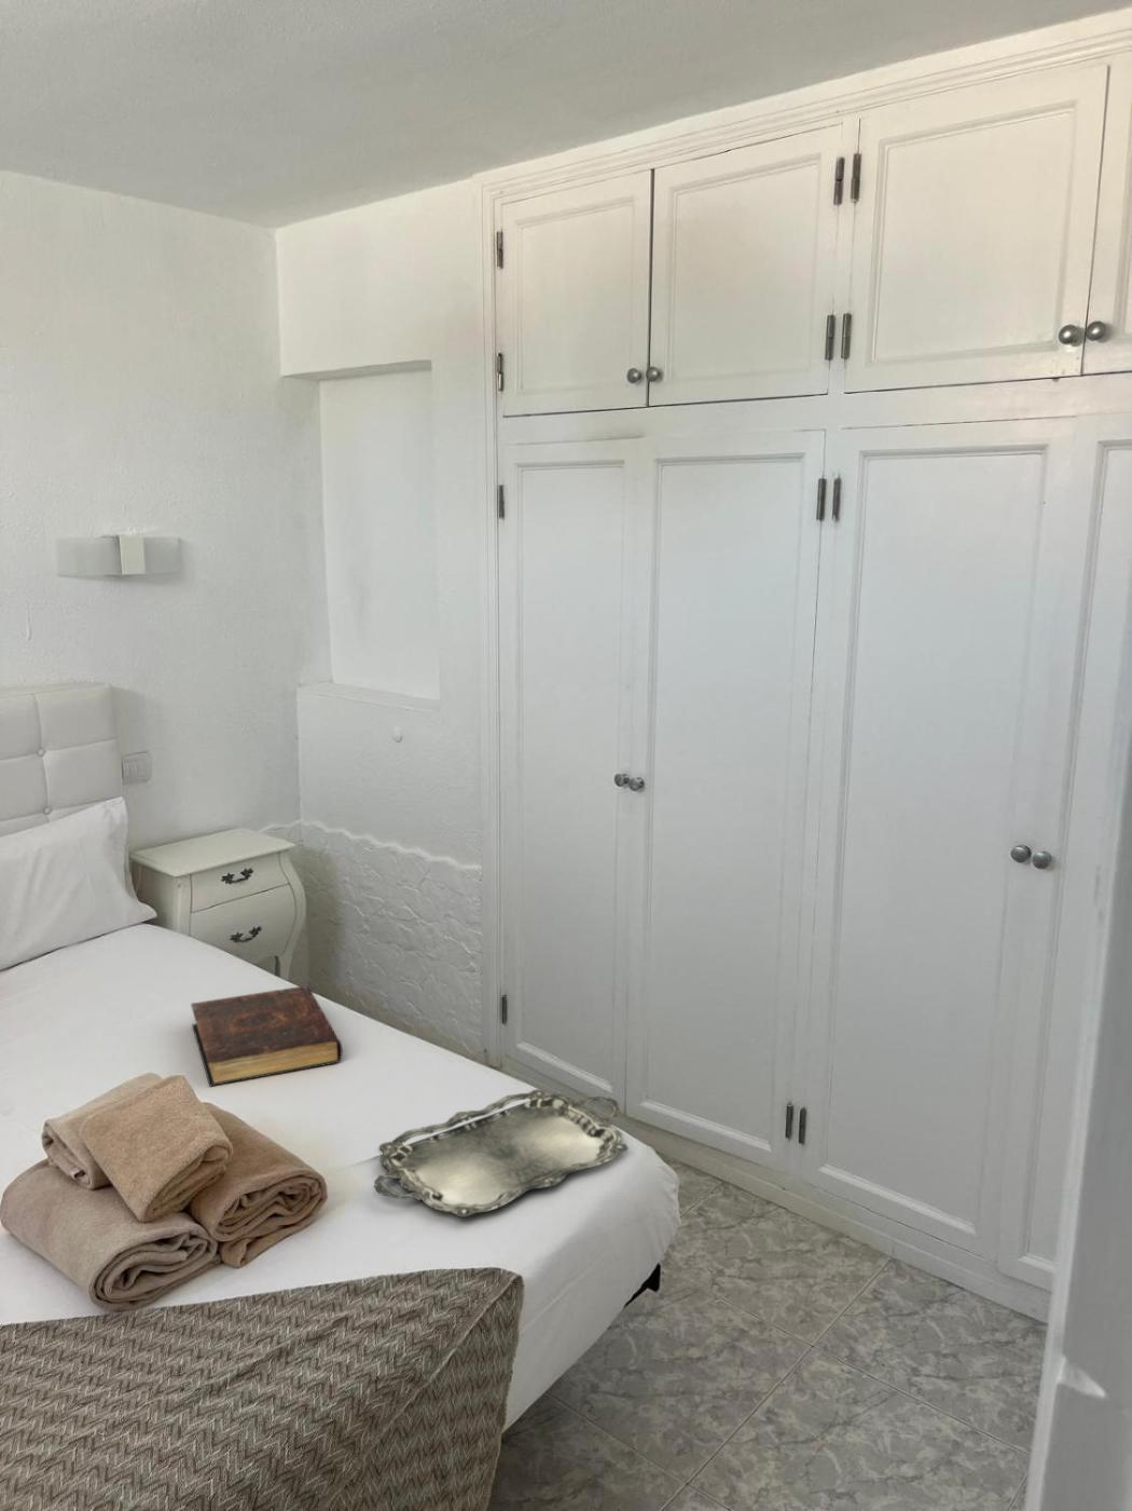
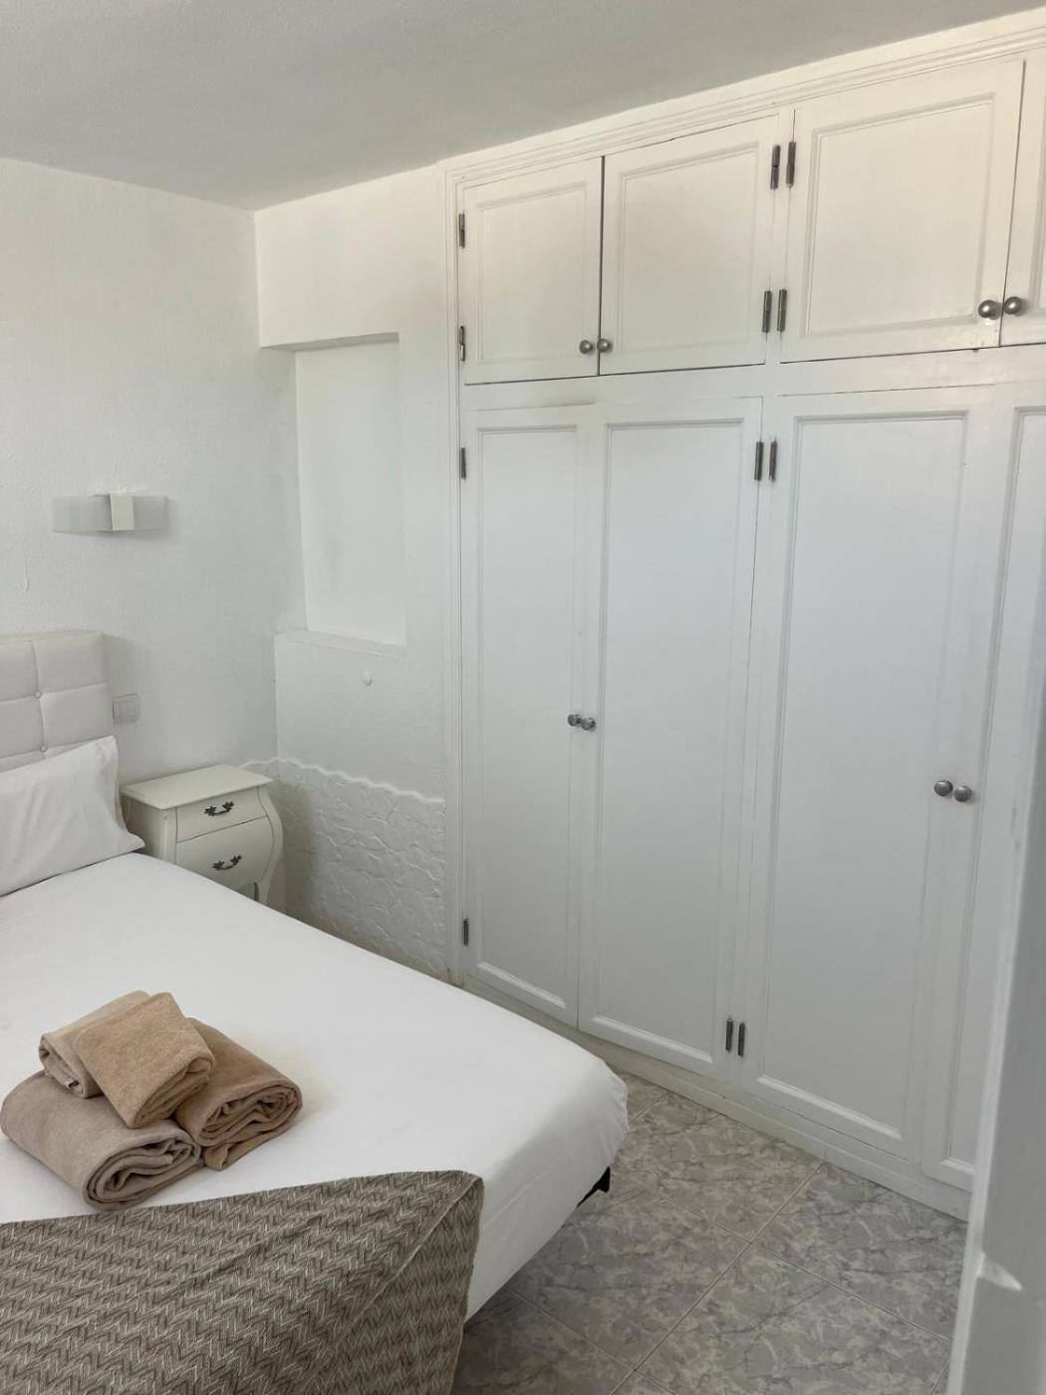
- serving tray (503, 1147)
- book (264, 1030)
